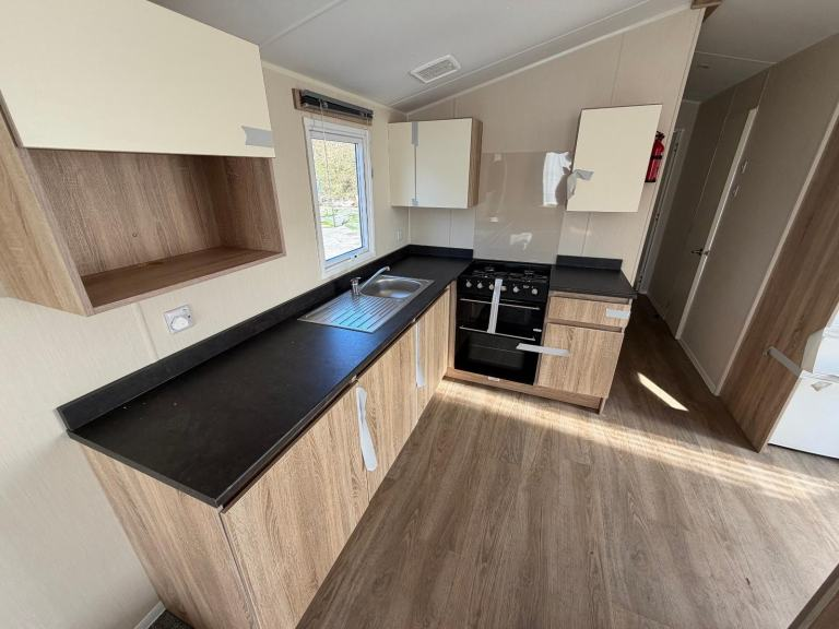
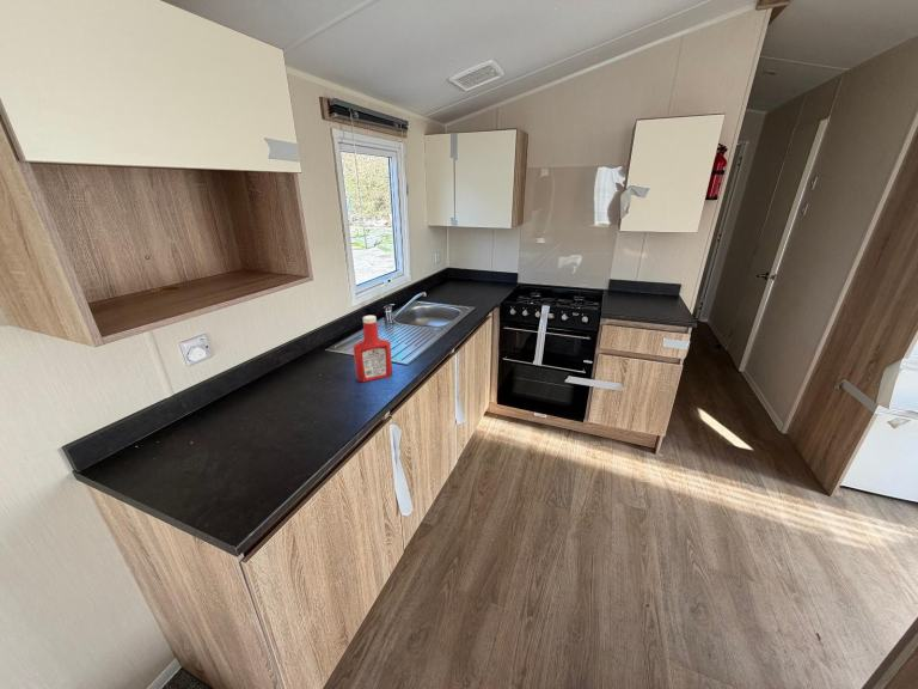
+ soap bottle (372, 347)
